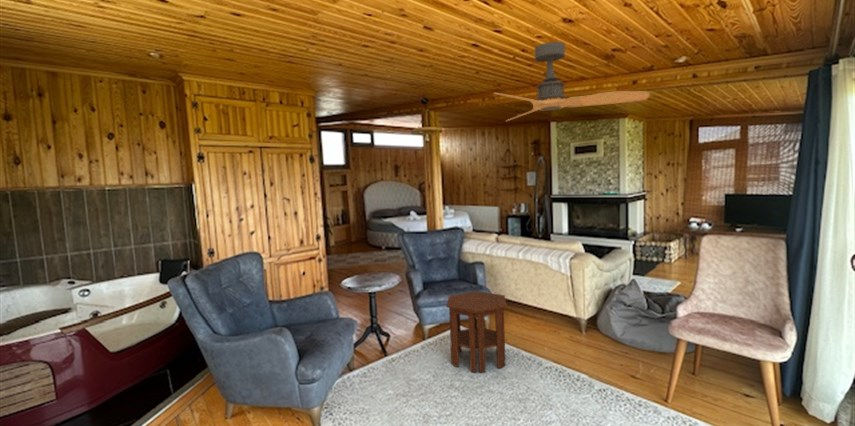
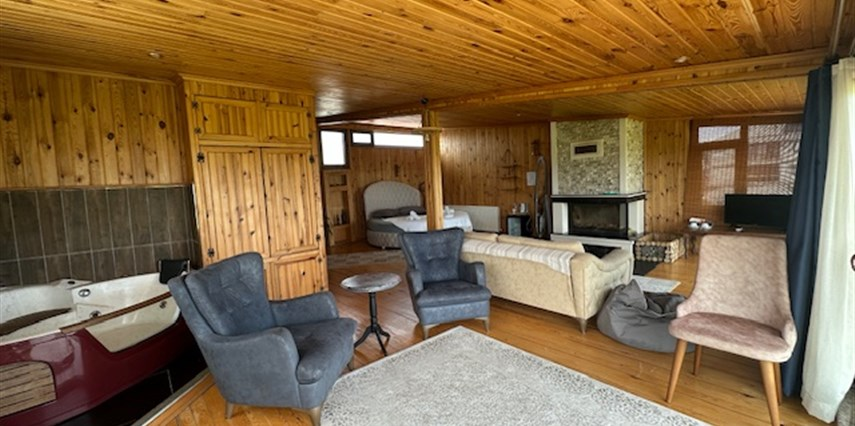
- ceiling fan (564, 83)
- side table (477, 329)
